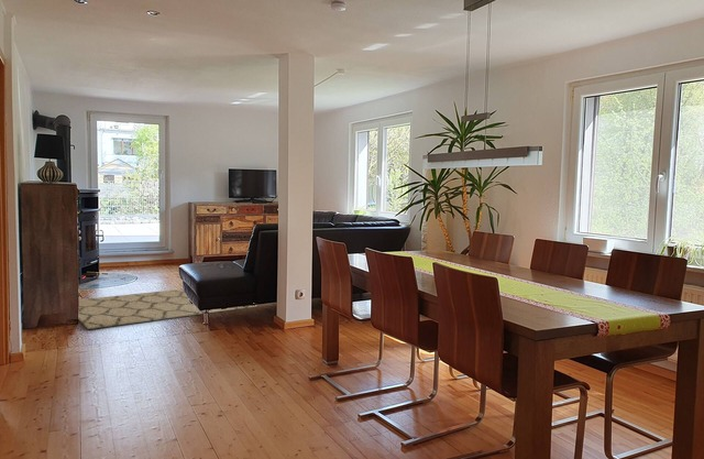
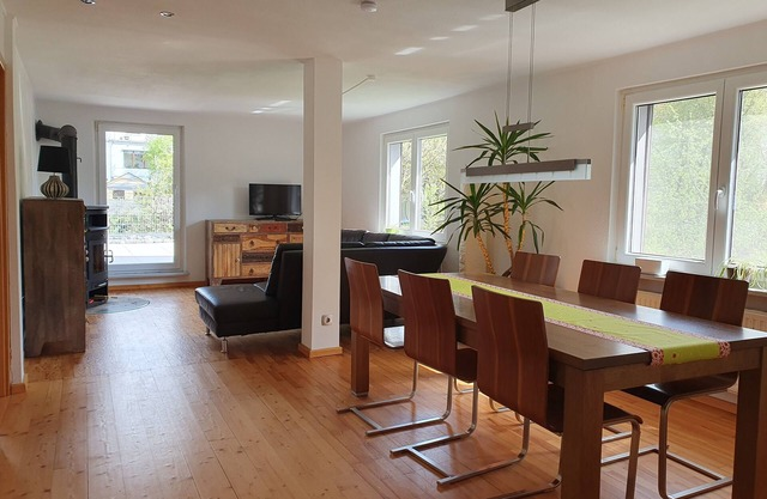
- rug (160, 304)
